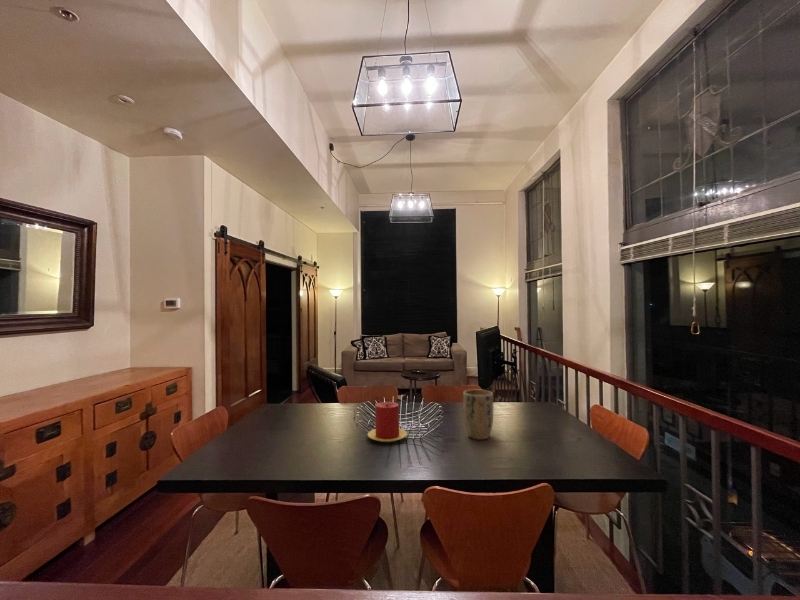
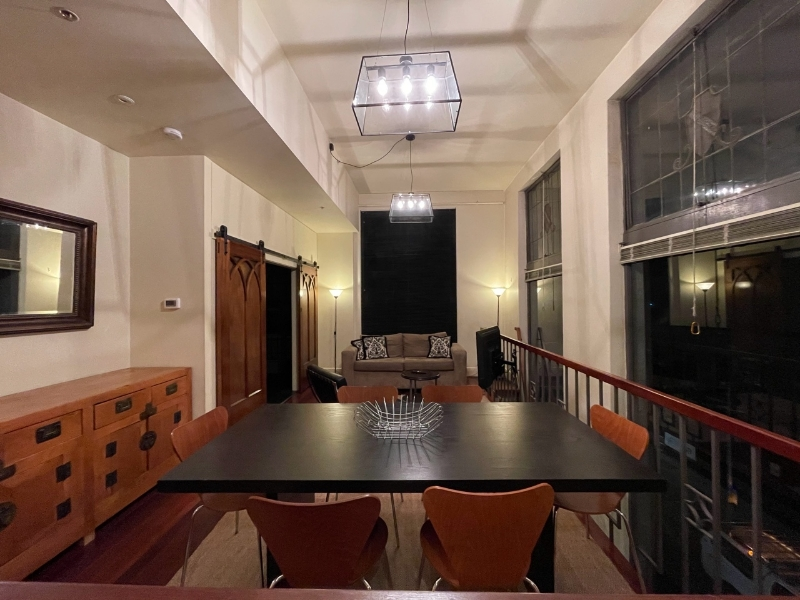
- candle (387, 420)
- plant pot (478, 414)
